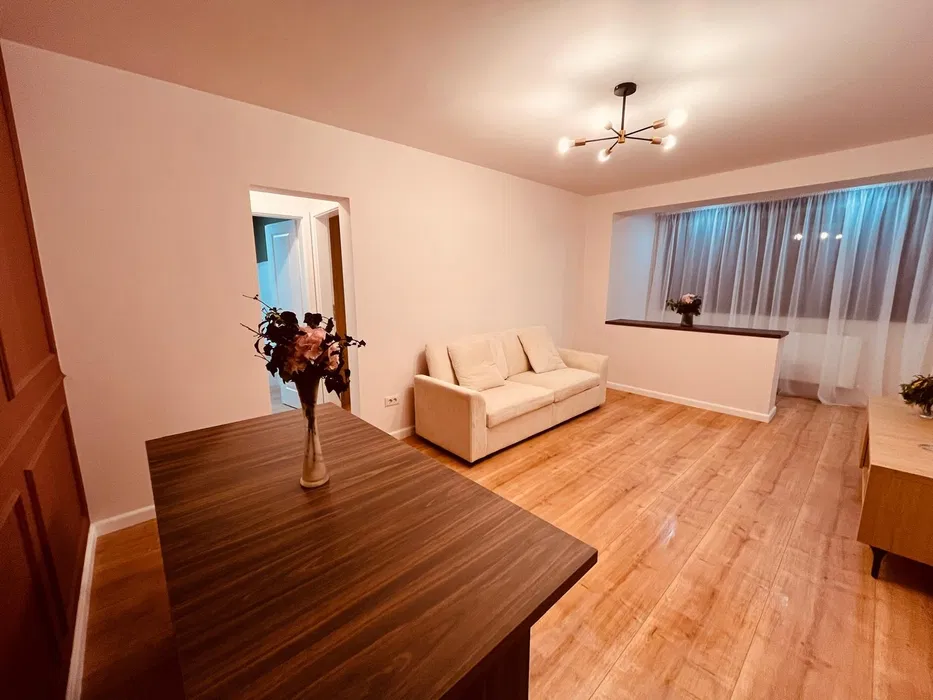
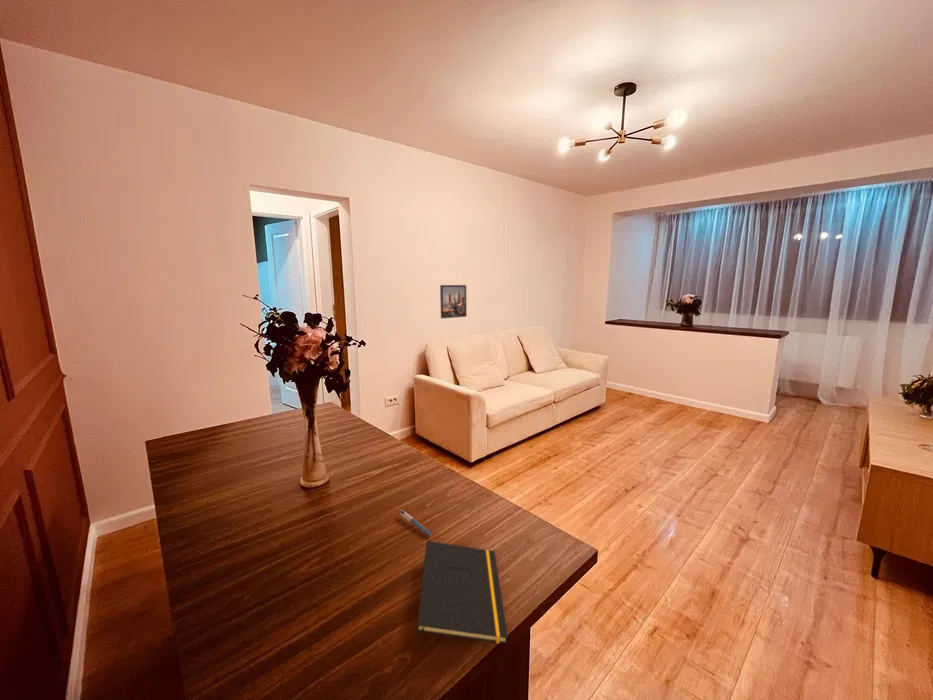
+ notepad (461, 585)
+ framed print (453, 301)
+ pen (414, 522)
